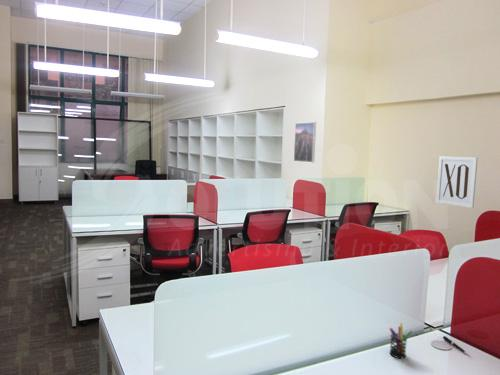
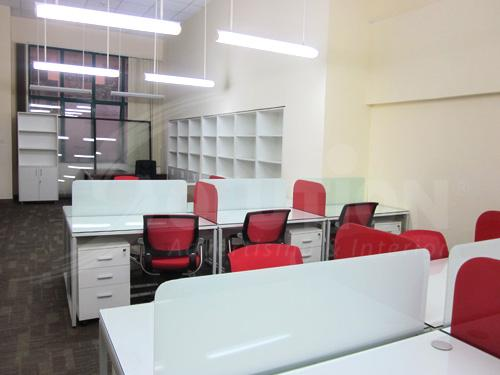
- pen (455, 345)
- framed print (304, 142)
- pen holder (400, 339)
- wall art (455, 181)
